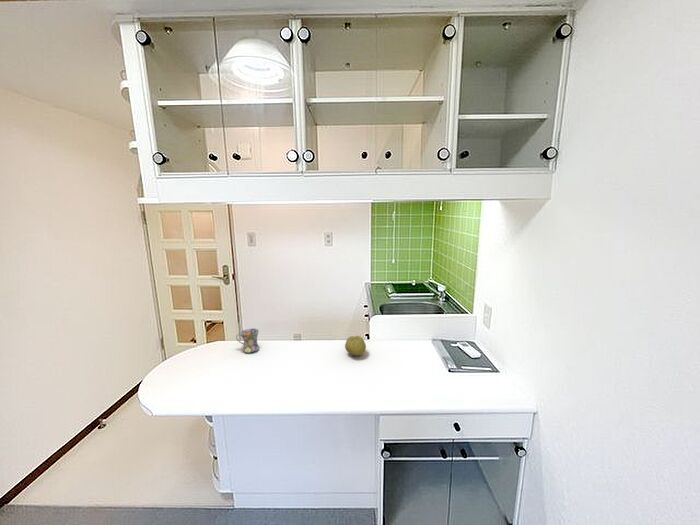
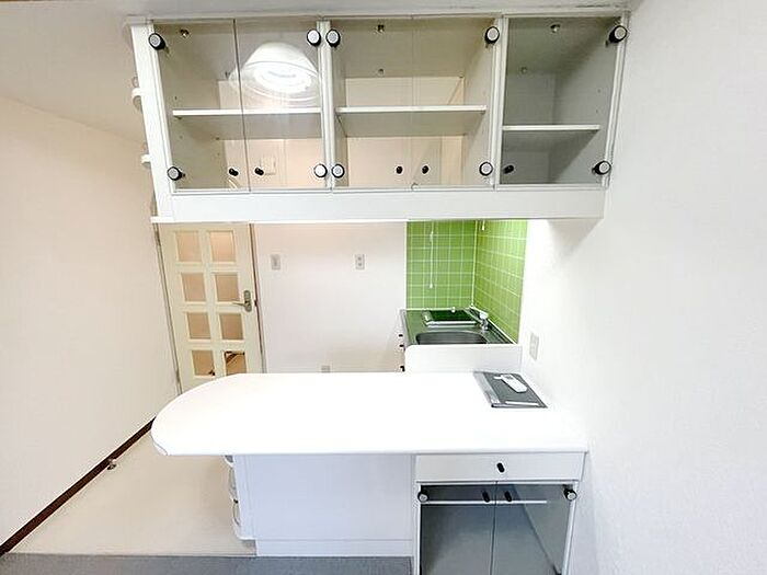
- fruit (355, 345)
- mug (247, 341)
